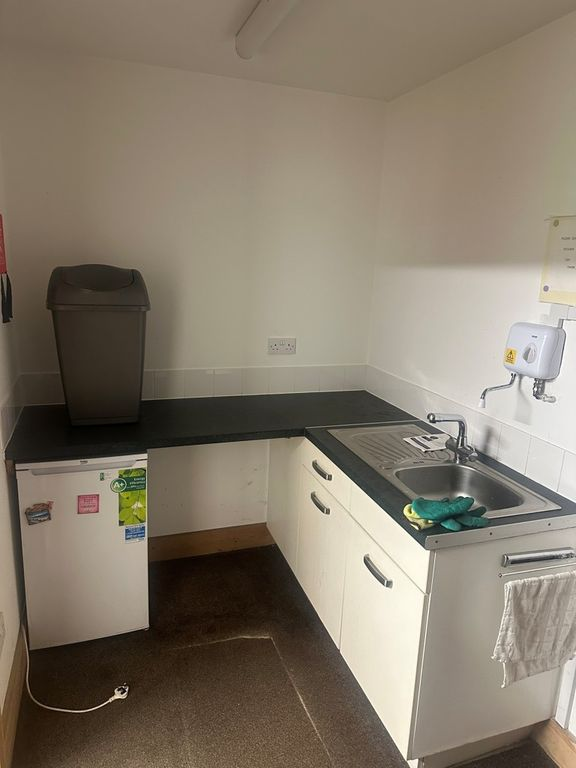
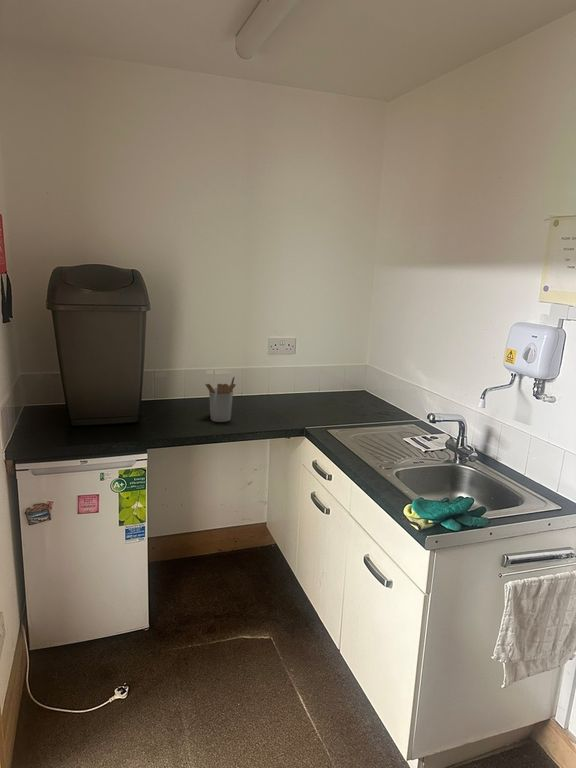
+ utensil holder (222, 399)
